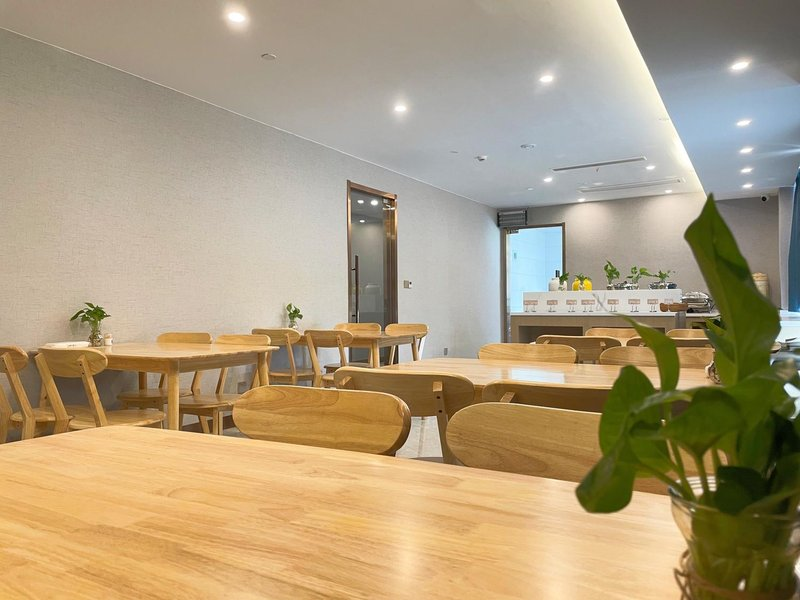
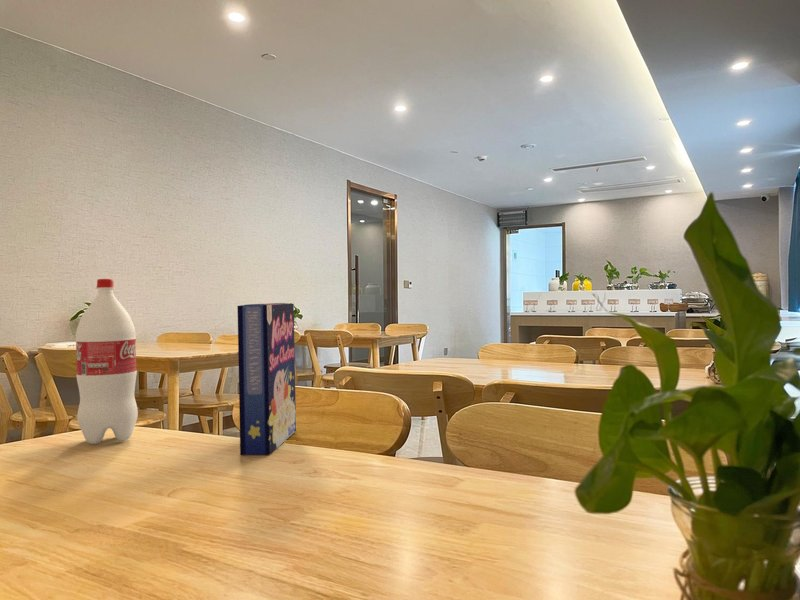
+ bottle (106, 359)
+ cereal box (269, 372)
